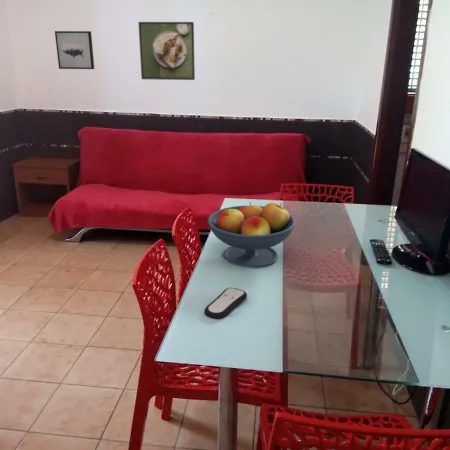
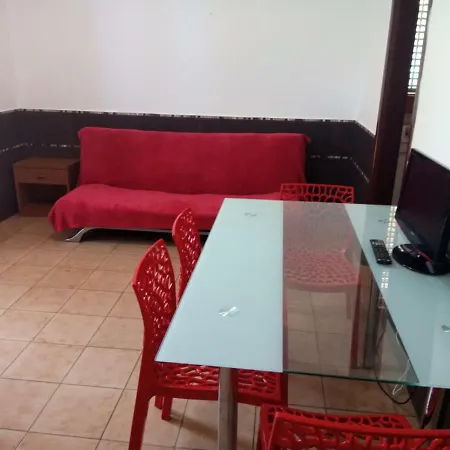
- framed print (167, 51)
- remote control (225, 302)
- wall art (74, 50)
- fruit bowl (251, 231)
